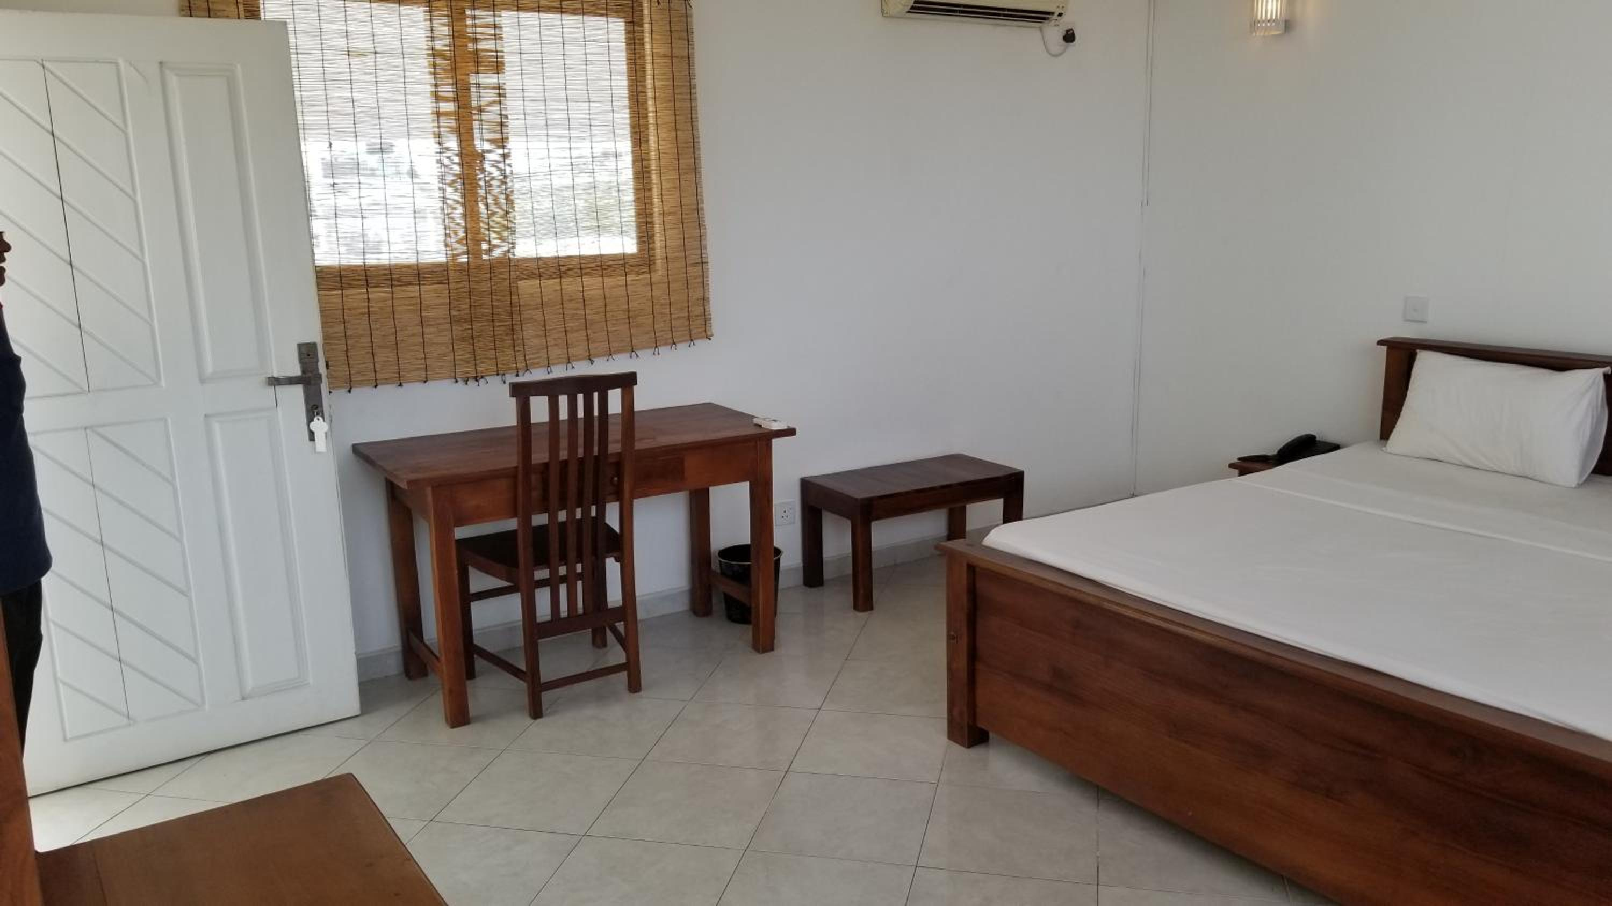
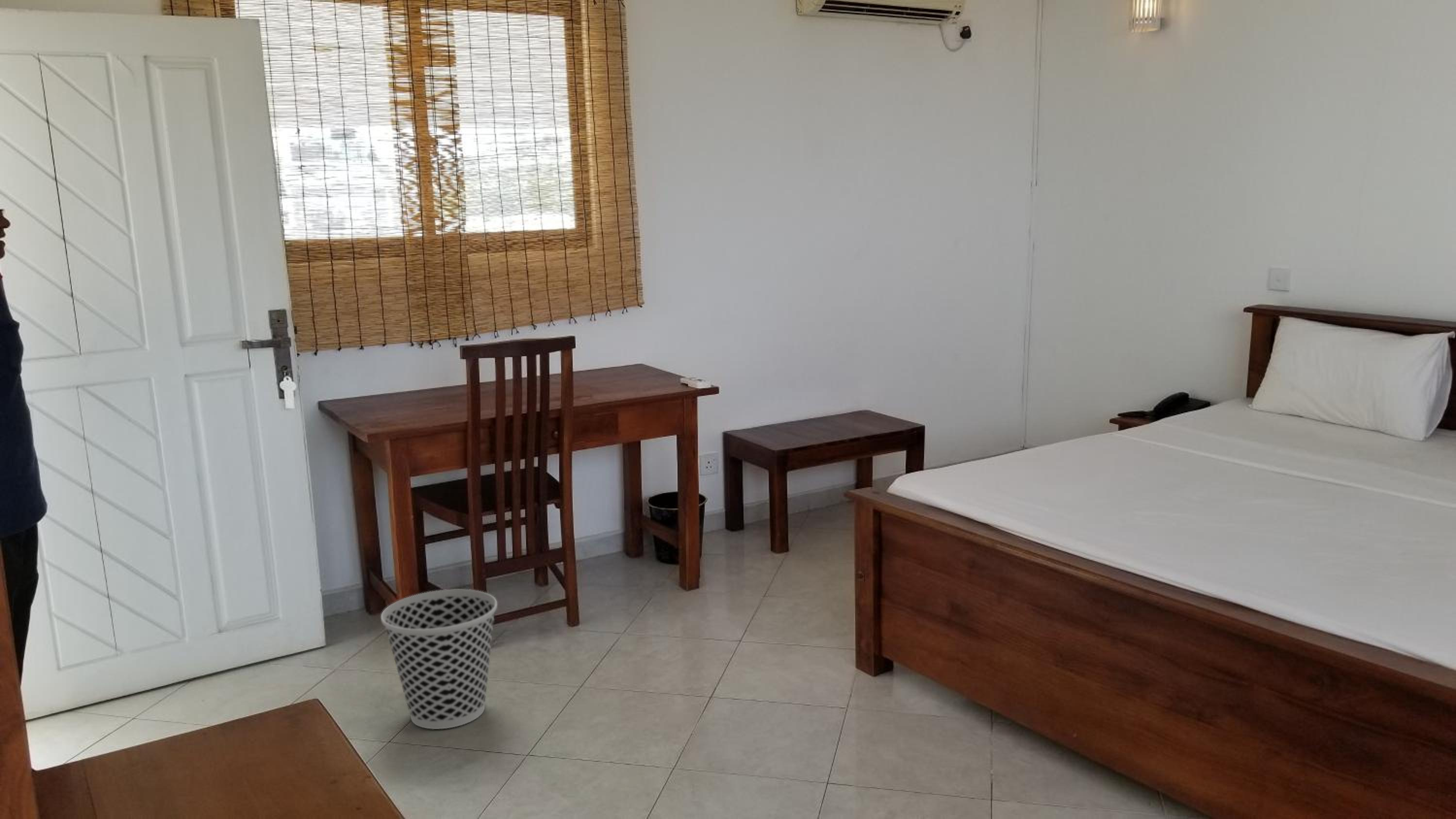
+ wastebasket (444, 660)
